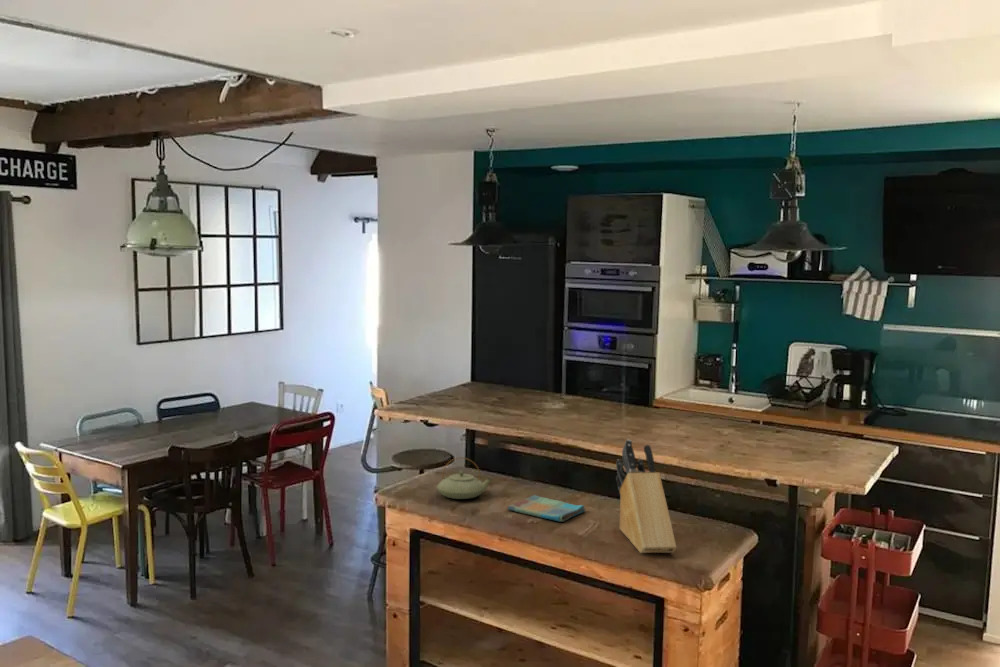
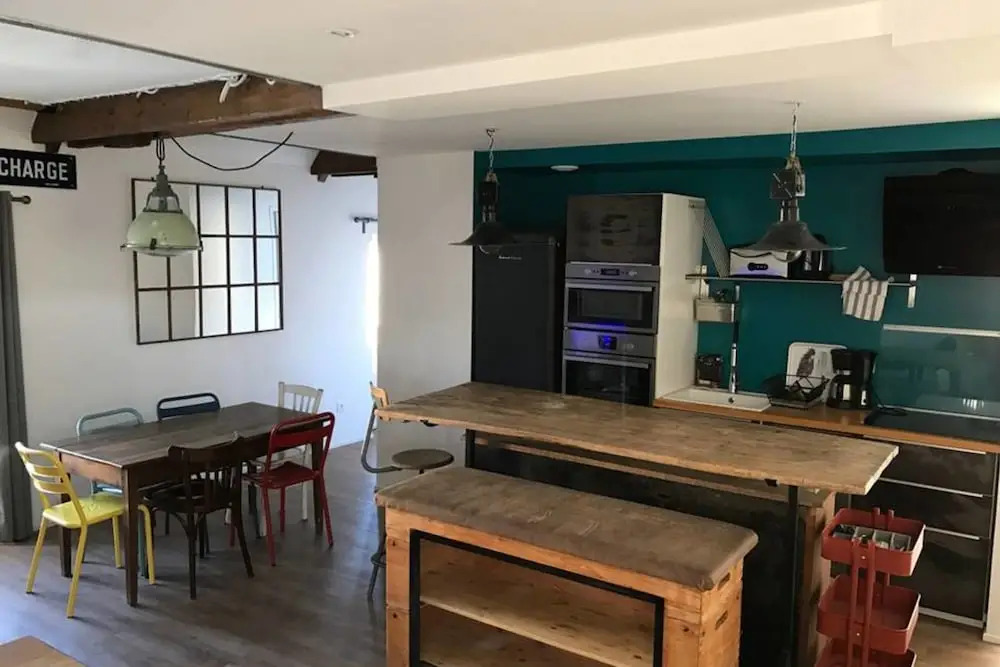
- dish towel (546, 507)
- teapot (464, 476)
- knife block (643, 492)
